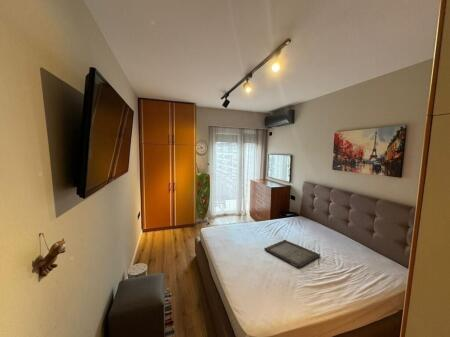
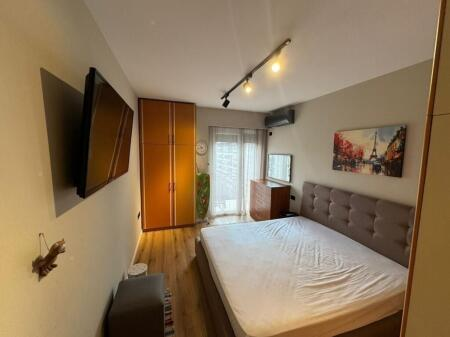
- serving tray (291, 251)
